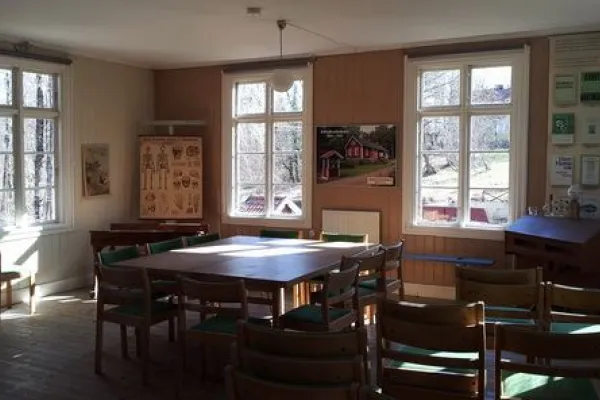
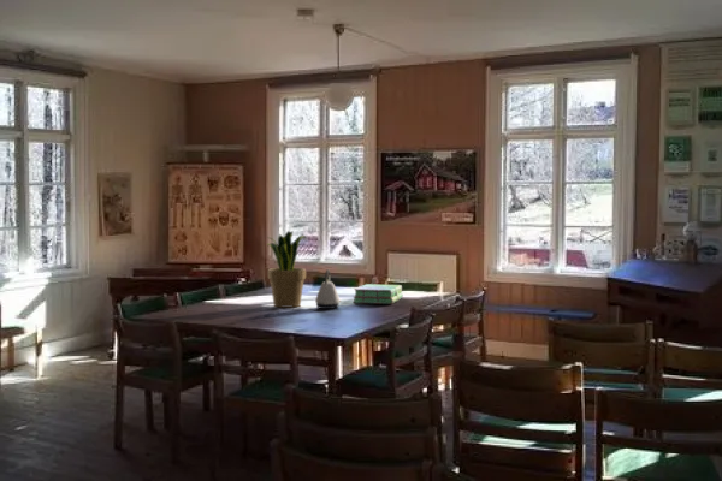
+ potted plant (285, 267)
+ stack of books (378, 293)
+ kettle (327, 289)
